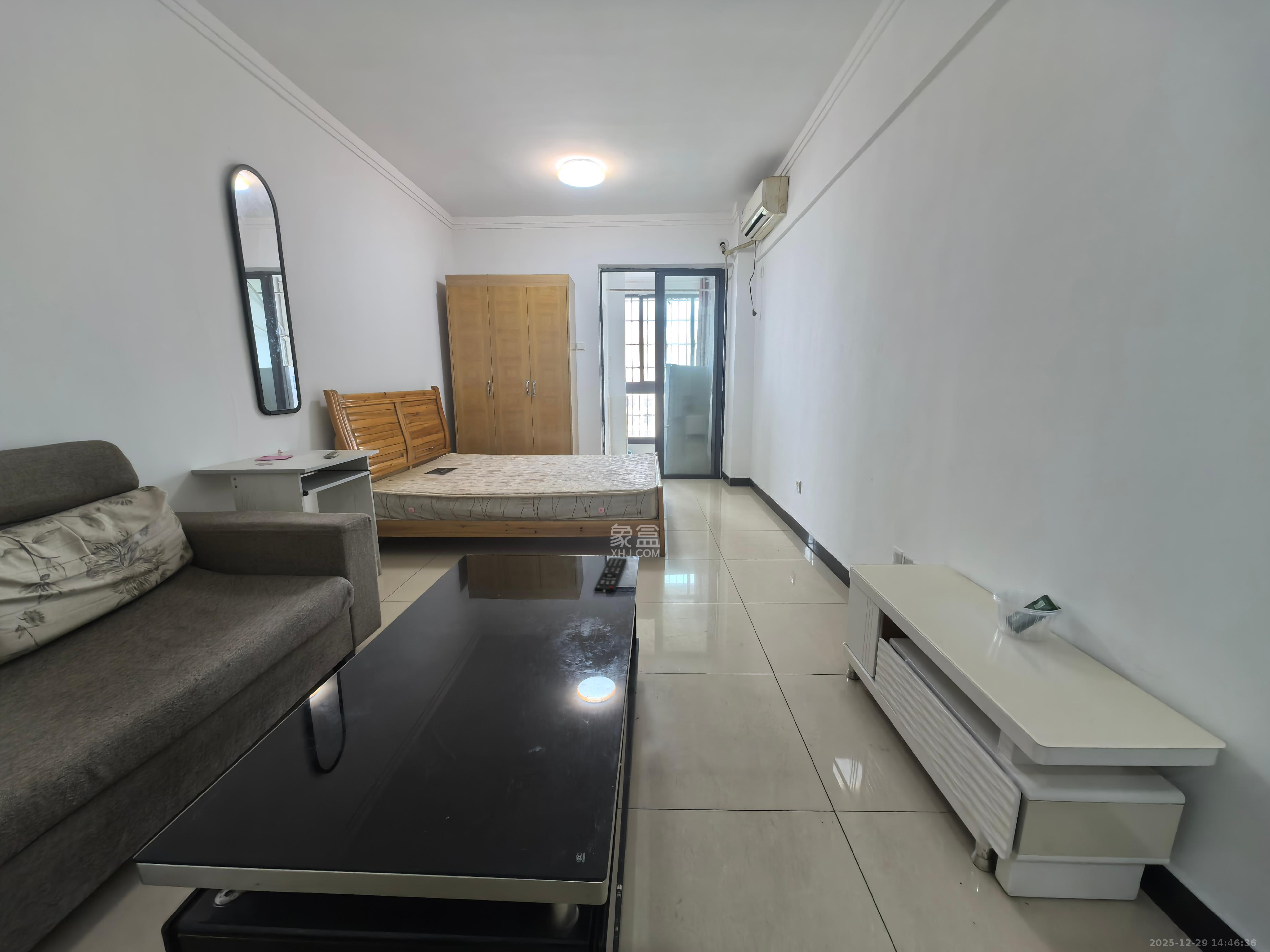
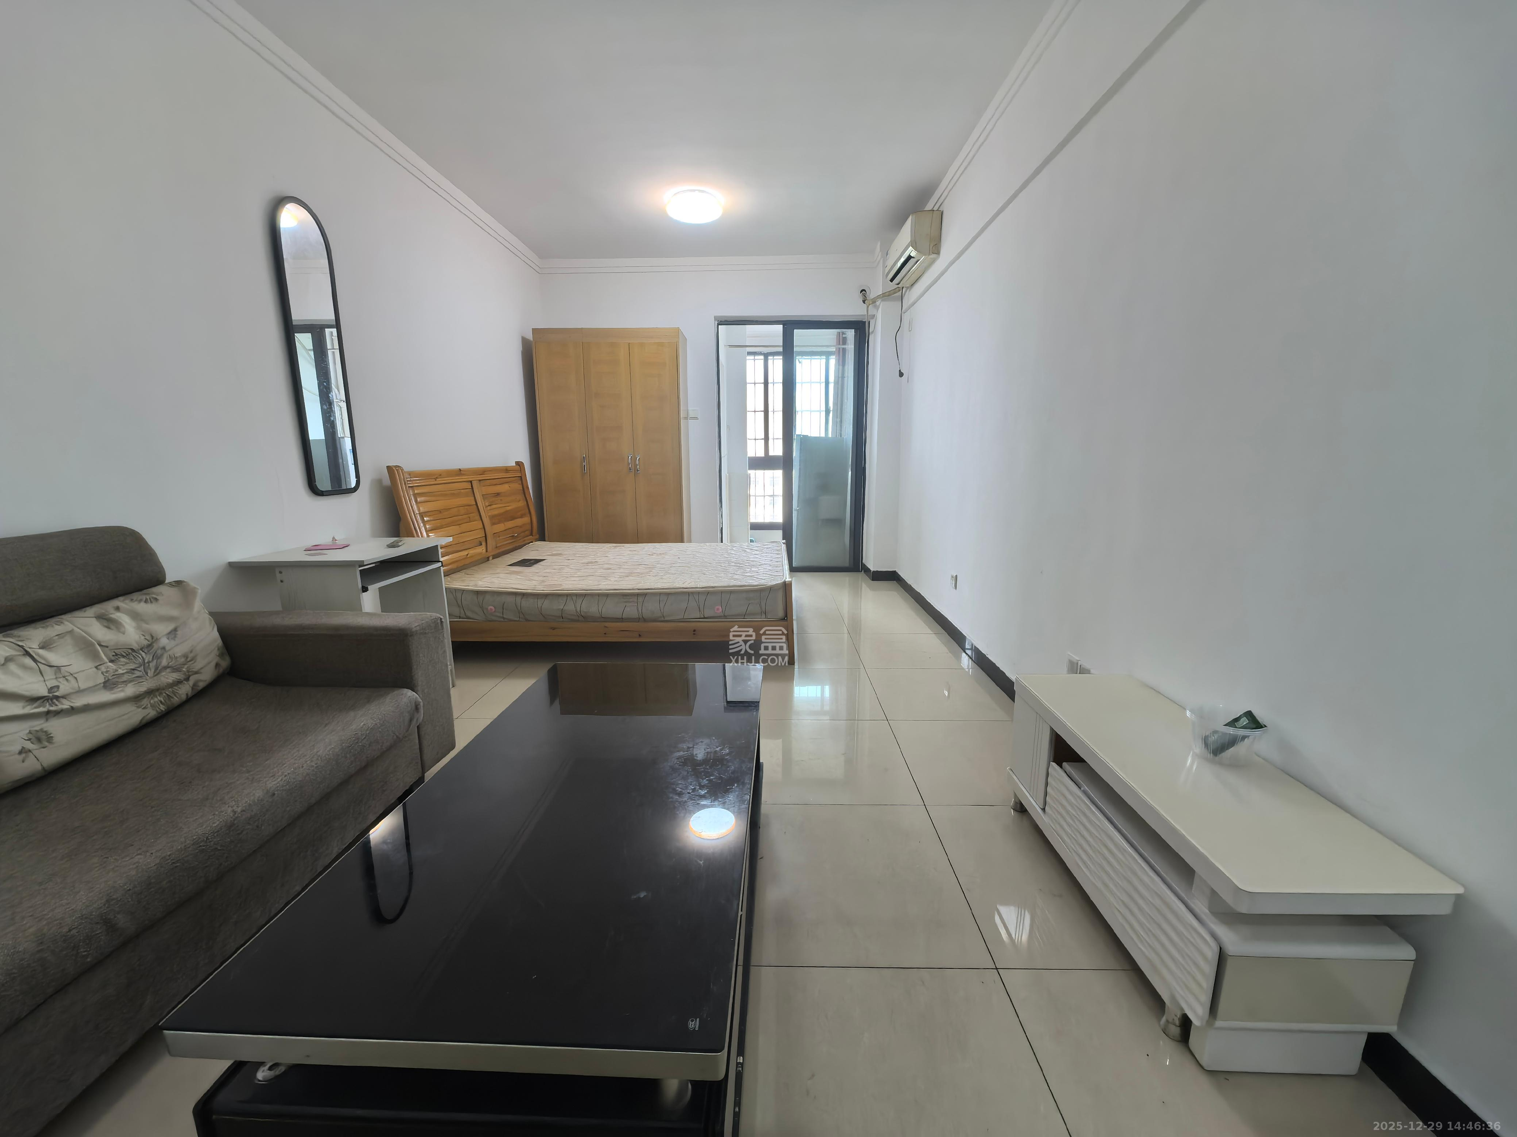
- remote control (611, 574)
